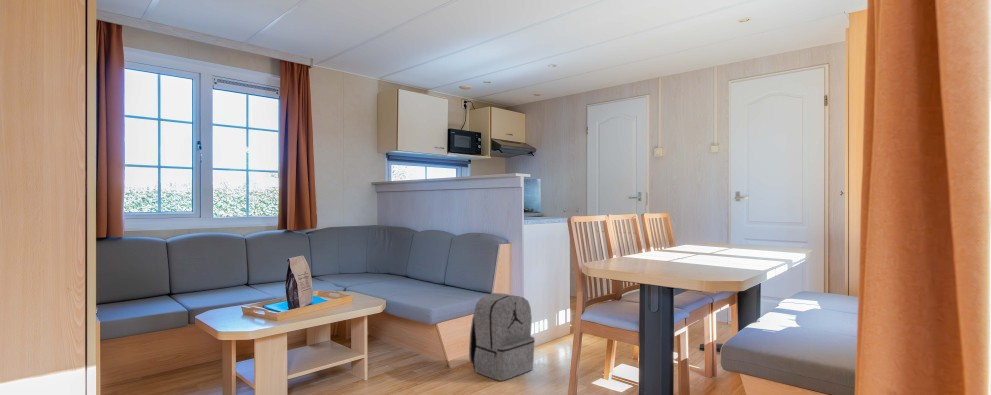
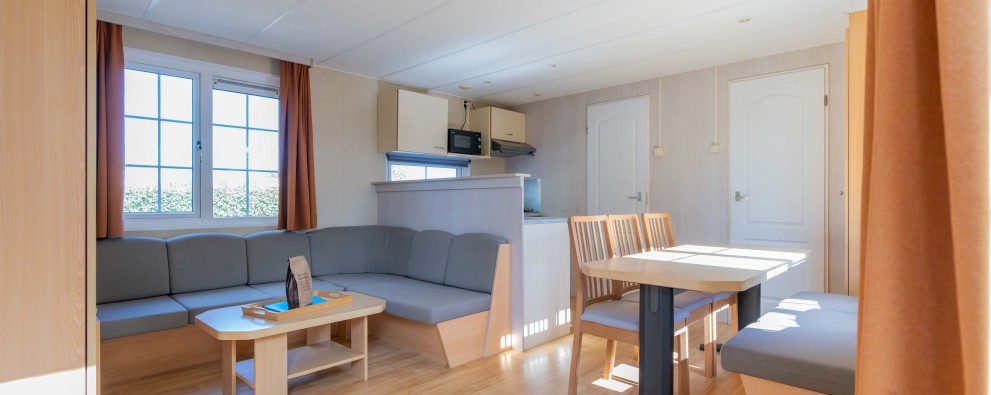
- backpack (500, 331)
